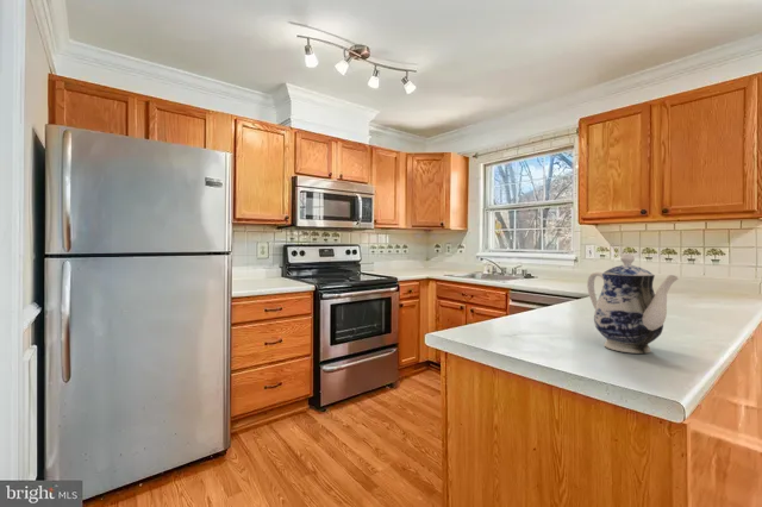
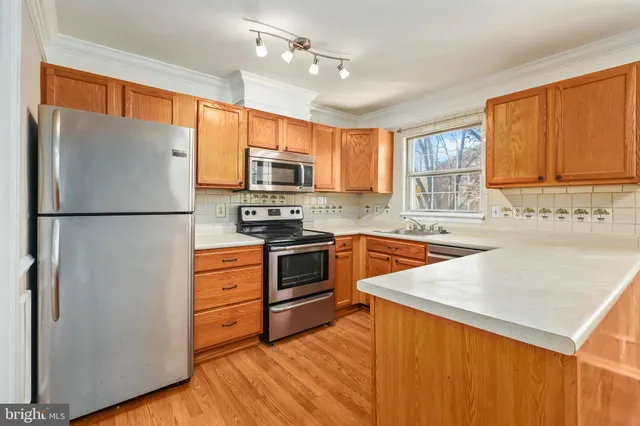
- teapot (626, 300)
